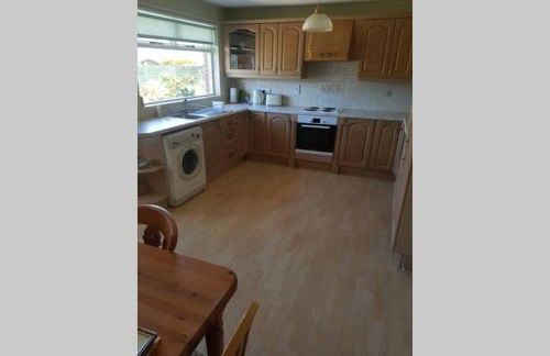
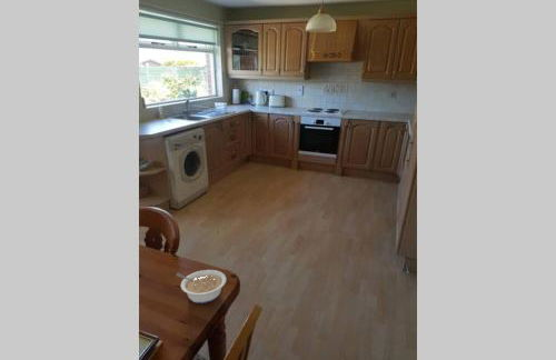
+ legume (202, 287)
